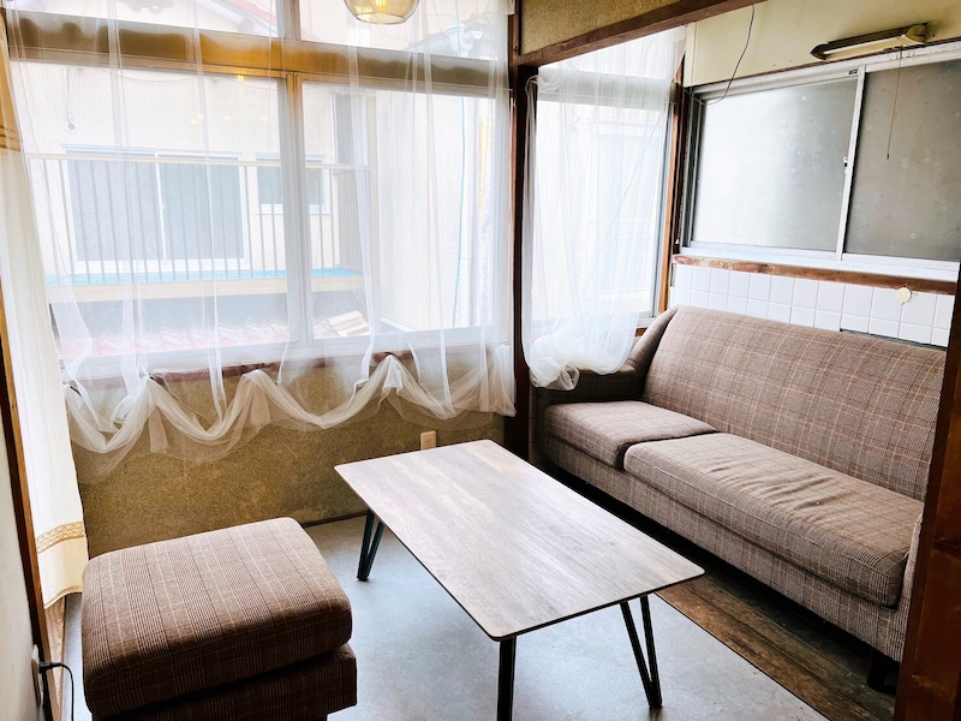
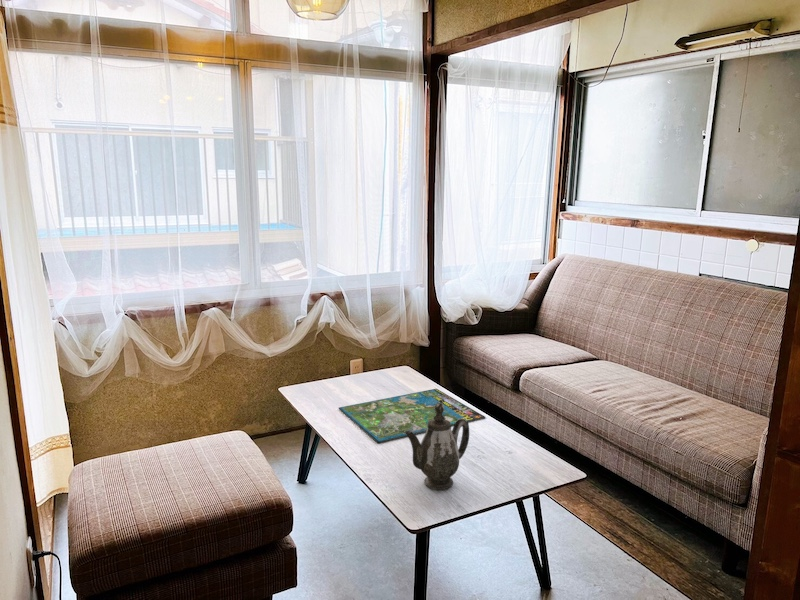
+ teapot (437, 444)
+ board game (410, 412)
